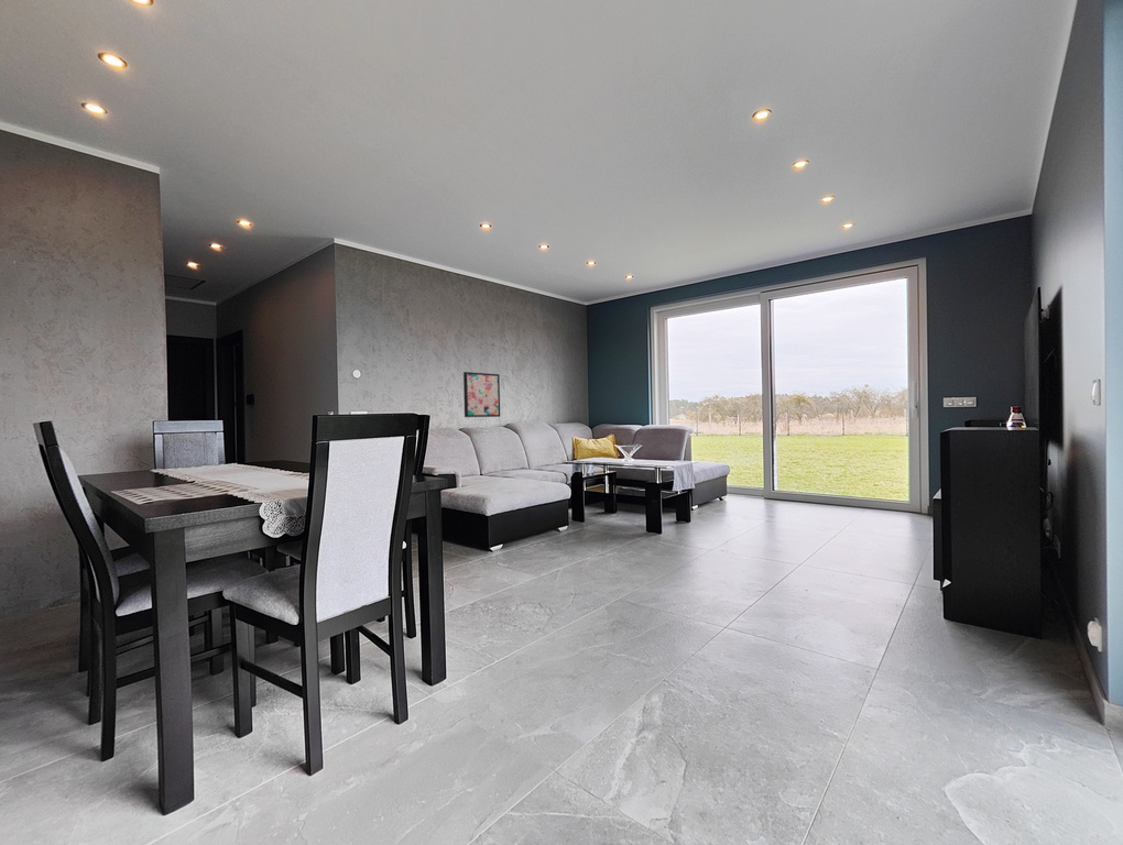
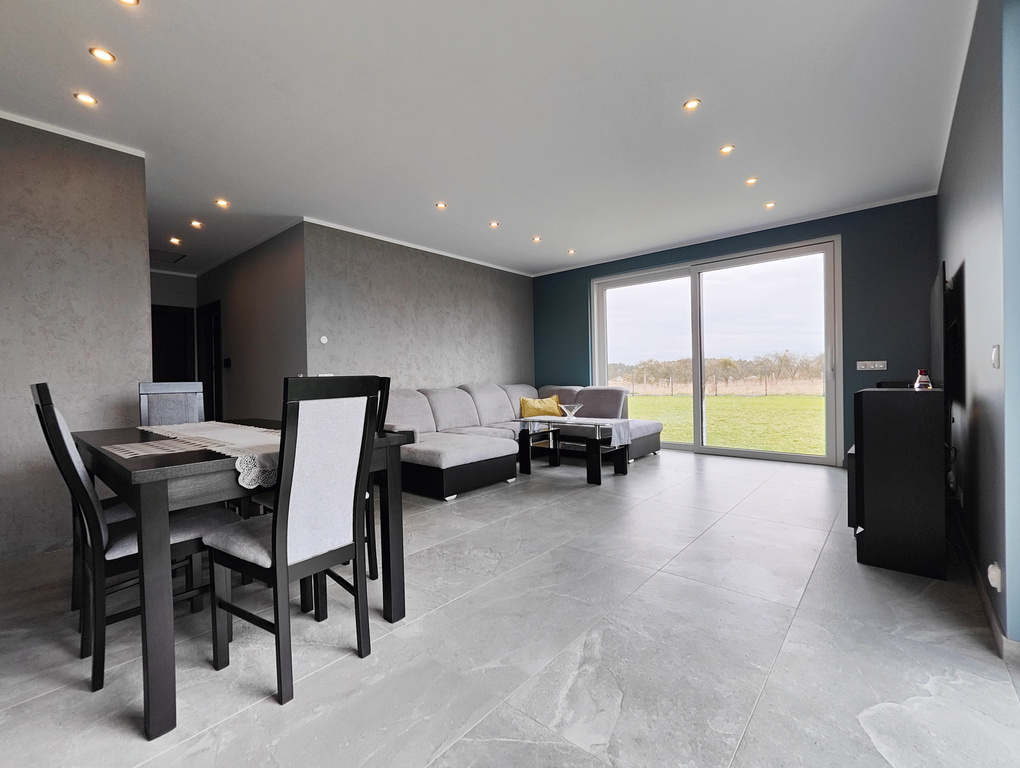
- wall art (482, 395)
